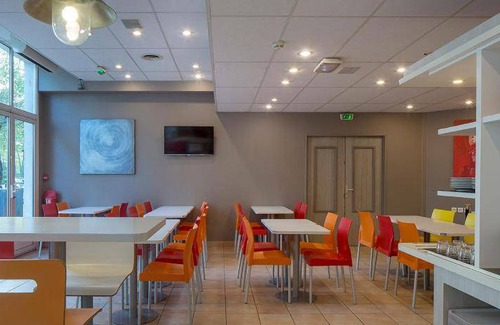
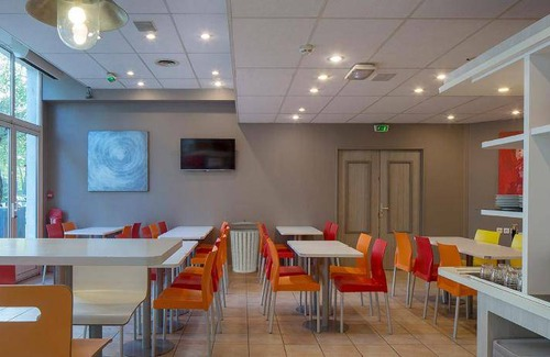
+ trash can (244, 245)
